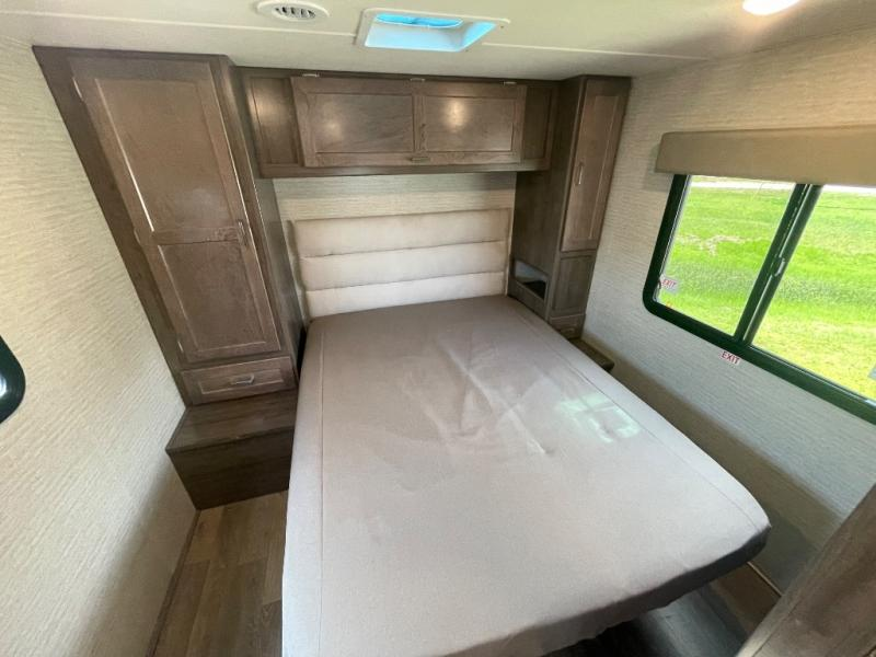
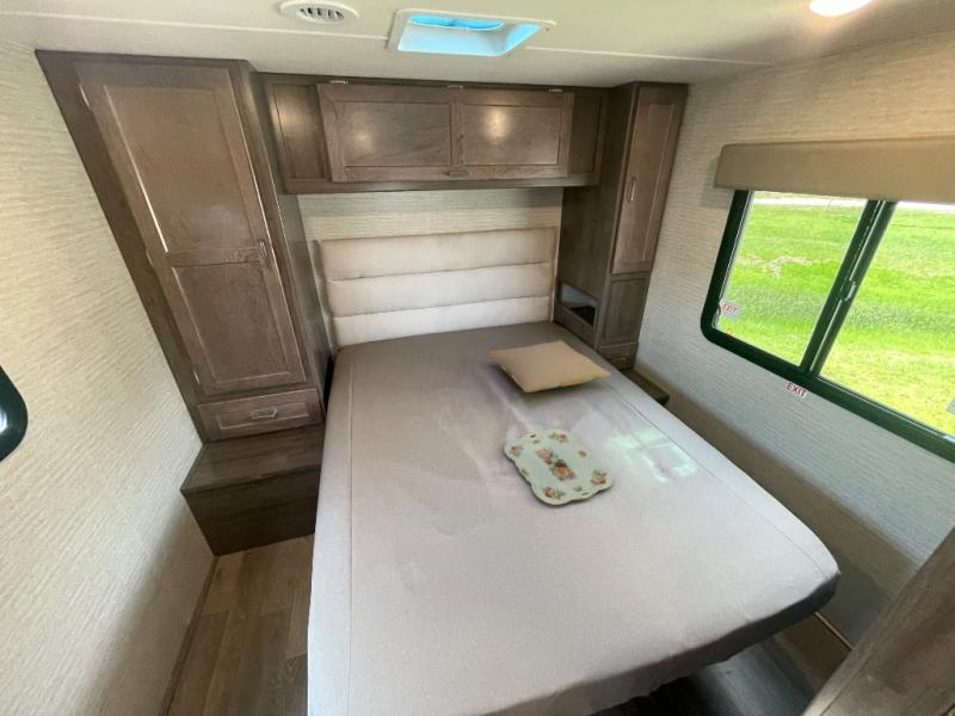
+ pillow (546, 364)
+ serving tray (555, 462)
